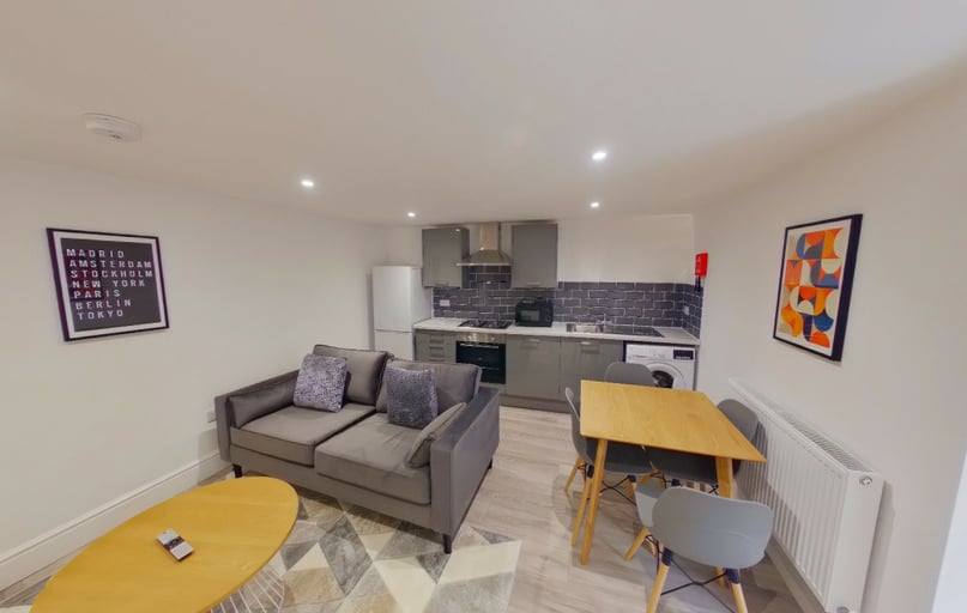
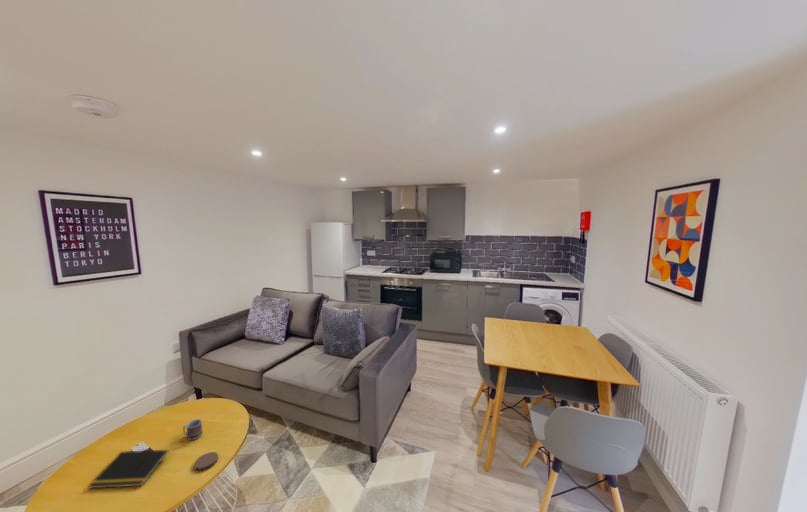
+ notepad (131, 467)
+ coaster (206, 461)
+ cup (192, 429)
